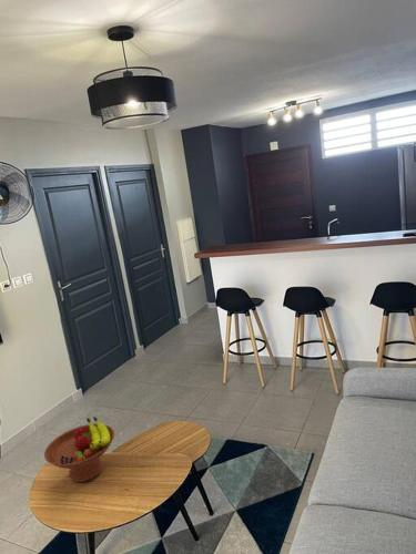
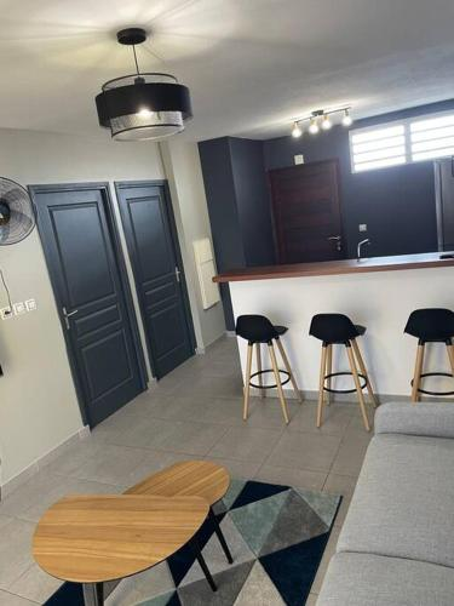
- fruit bowl (82, 451)
